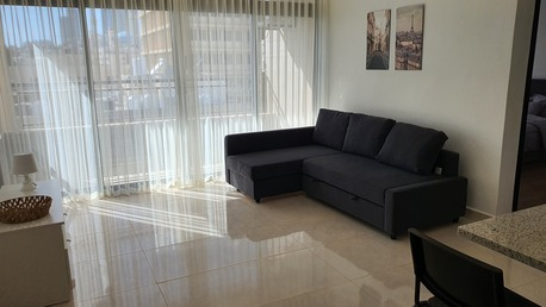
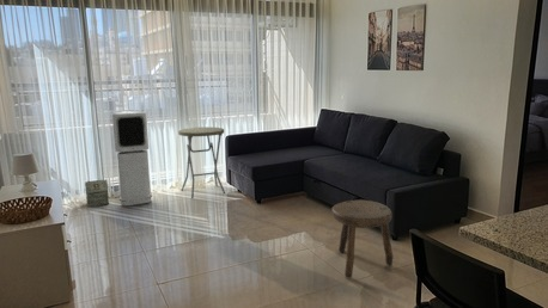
+ bag (97, 192)
+ air purifier (130, 156)
+ side table (202, 150)
+ stool (354, 235)
